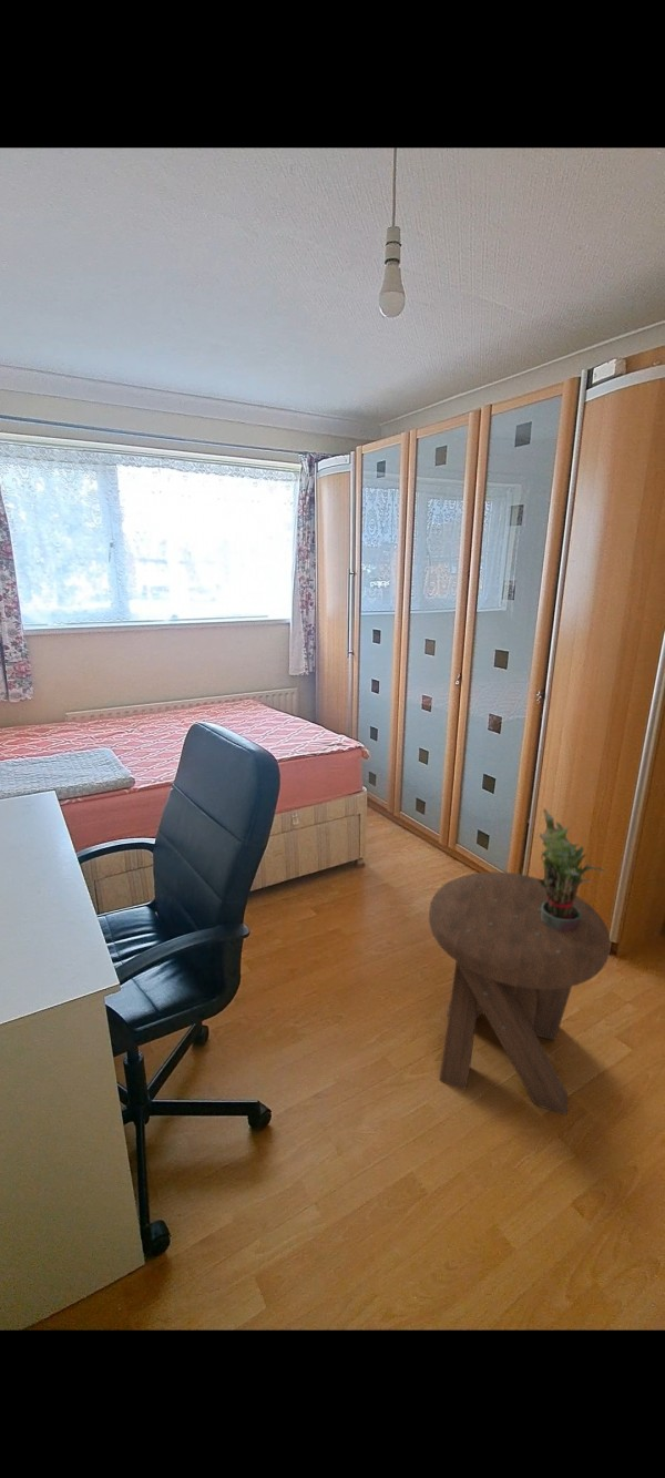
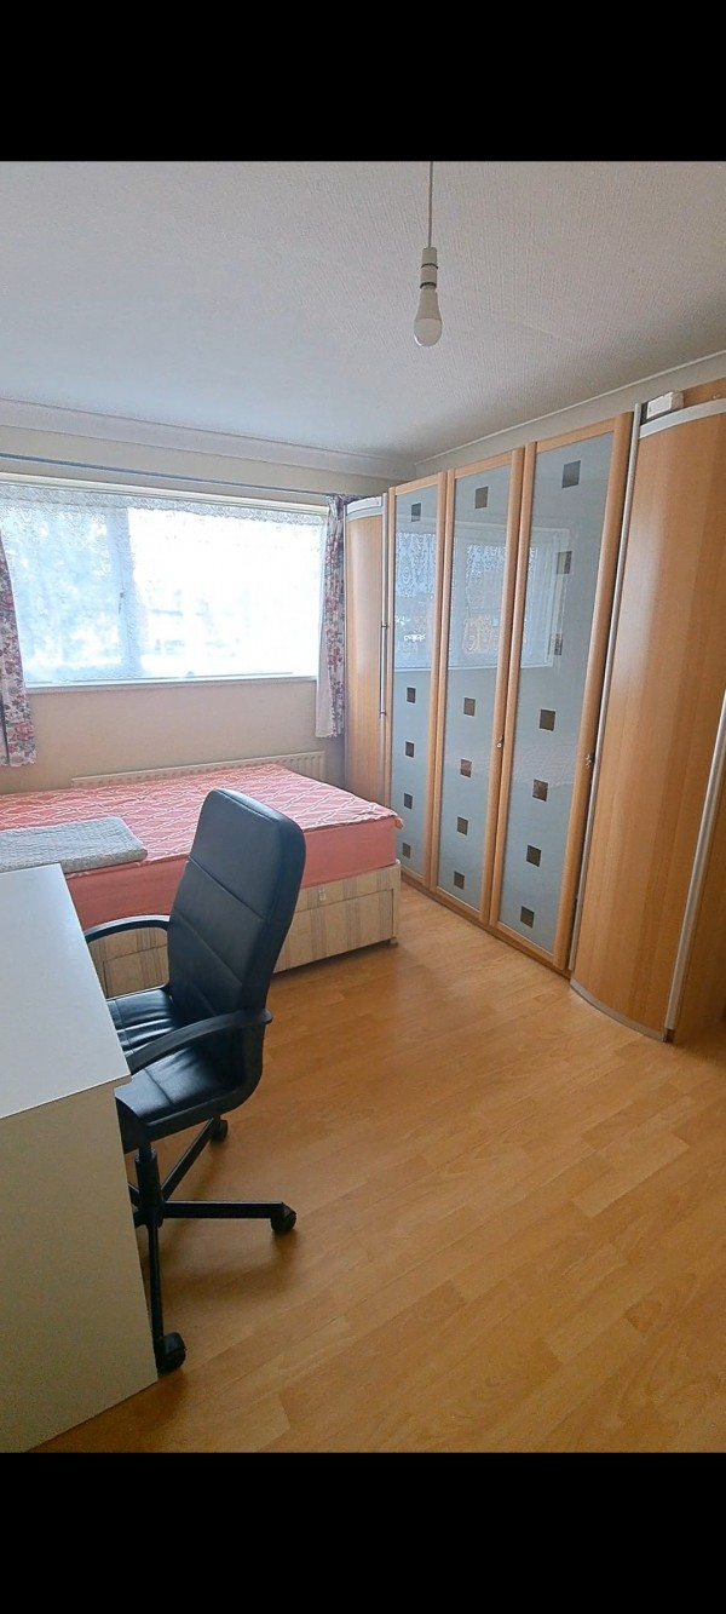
- potted plant (561, 868)
- music stool (508, 986)
